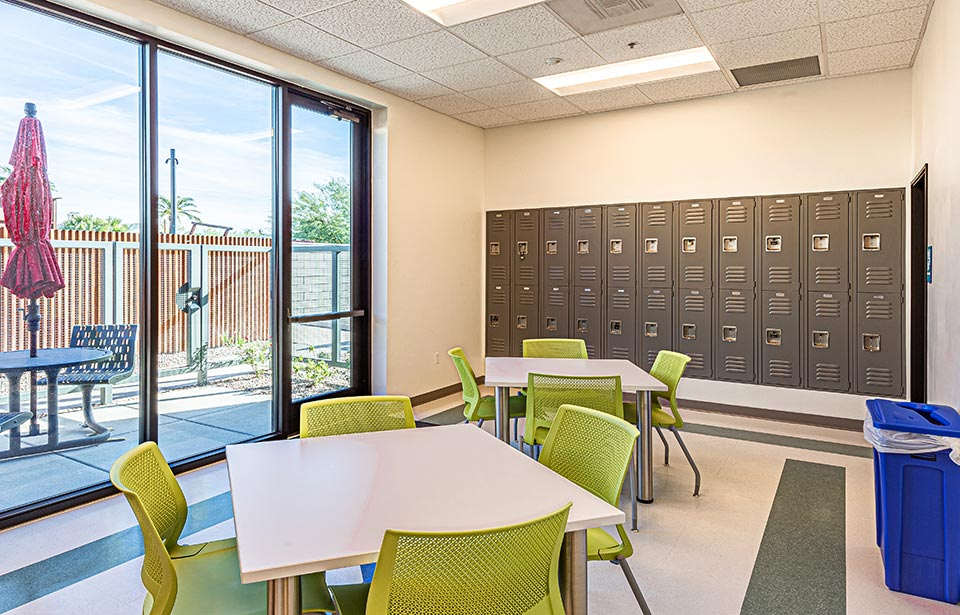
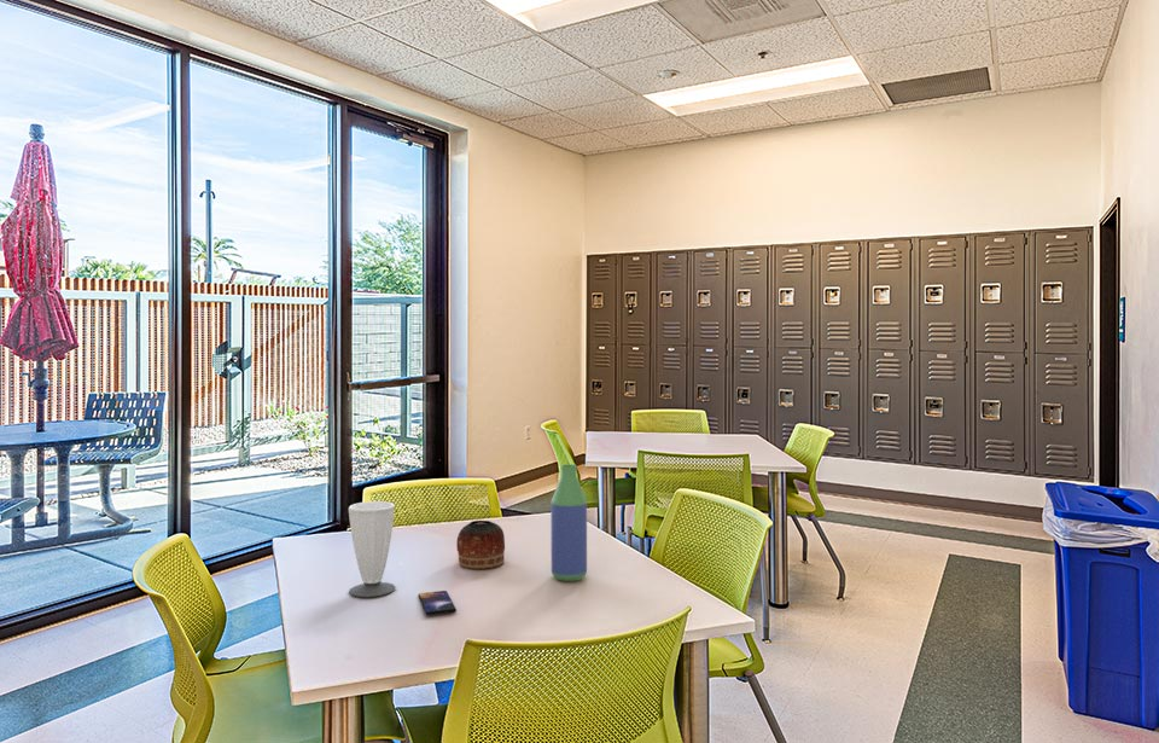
+ smartphone (436, 602)
+ bottle (569, 521)
+ cup (372, 547)
+ bowl (481, 542)
